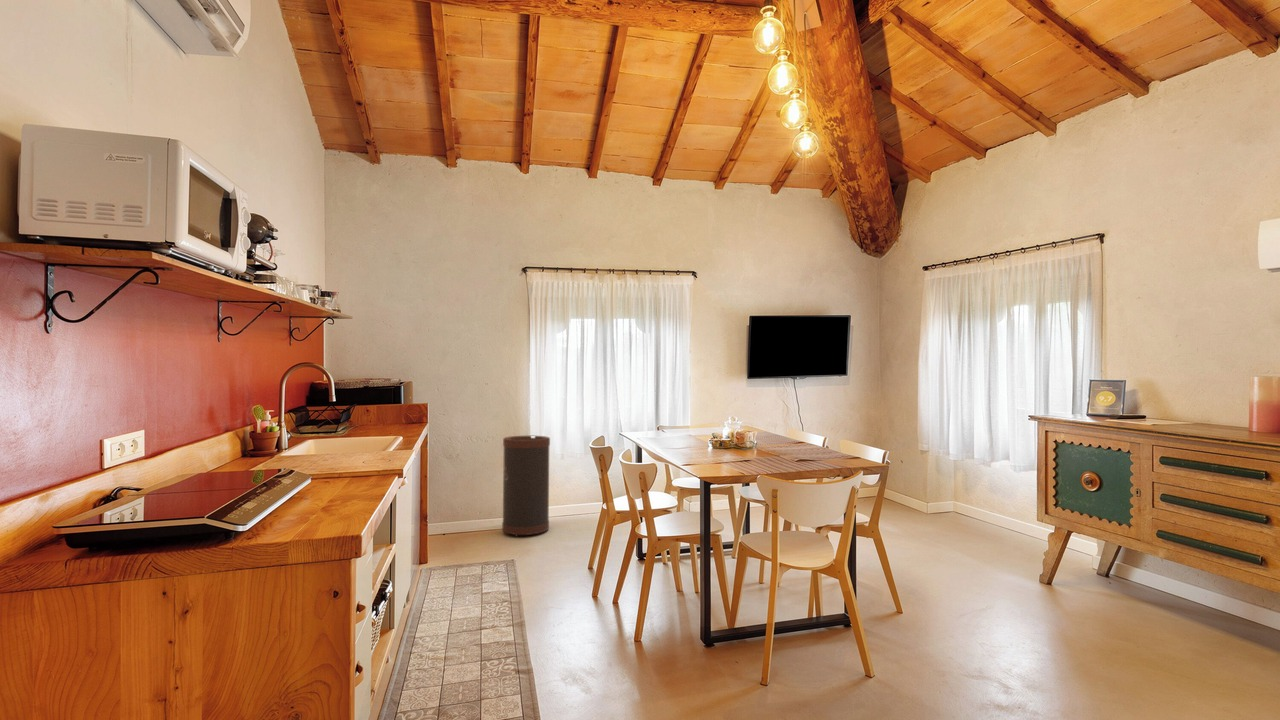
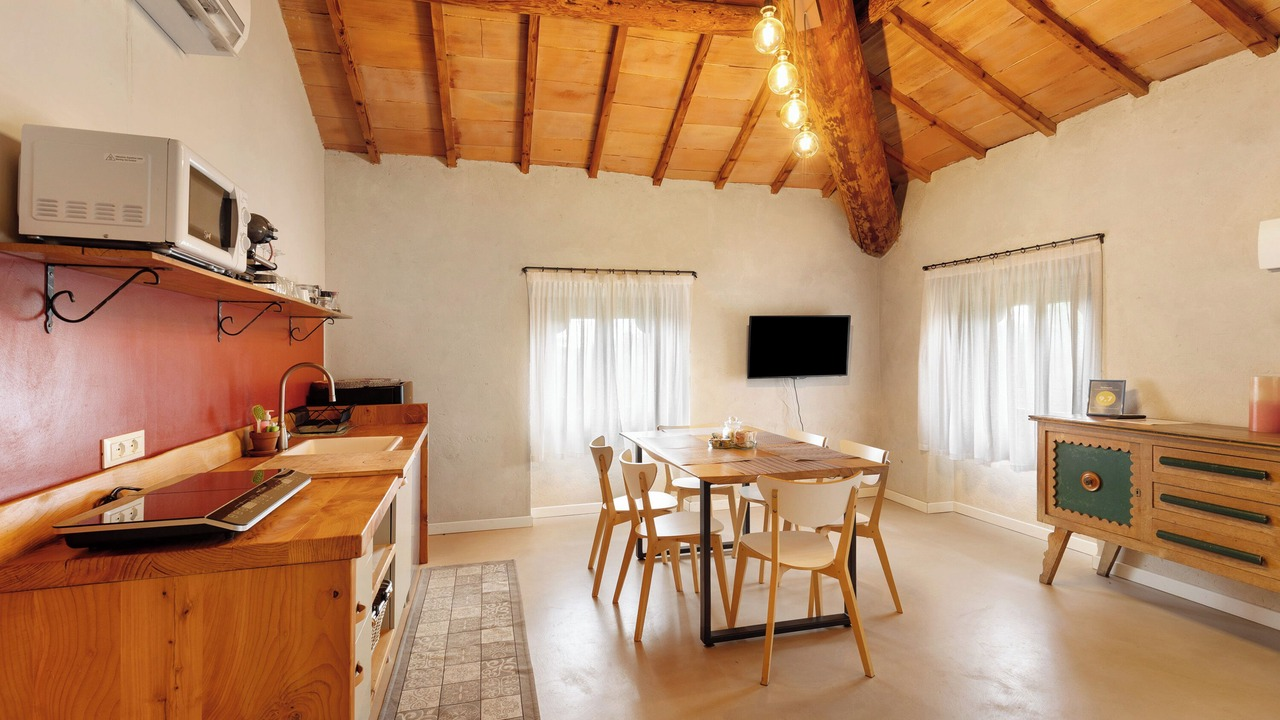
- trash can (526, 484)
